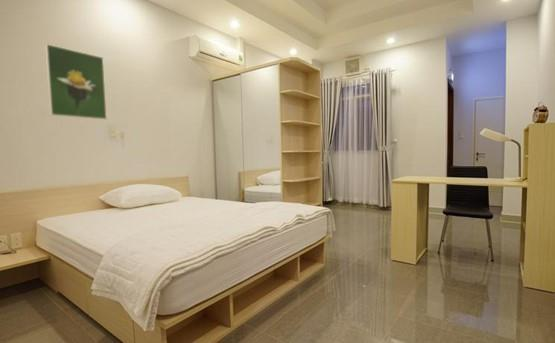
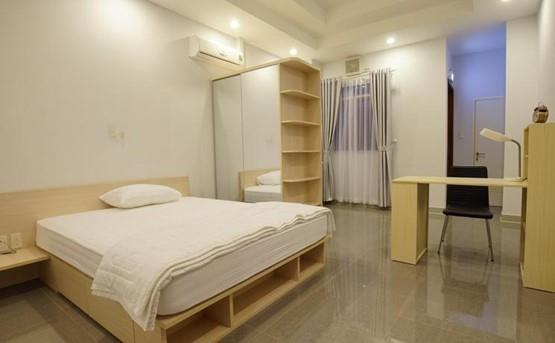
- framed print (78, 84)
